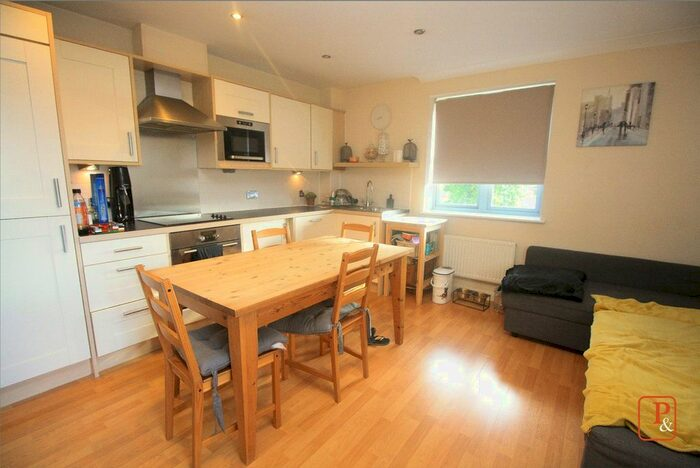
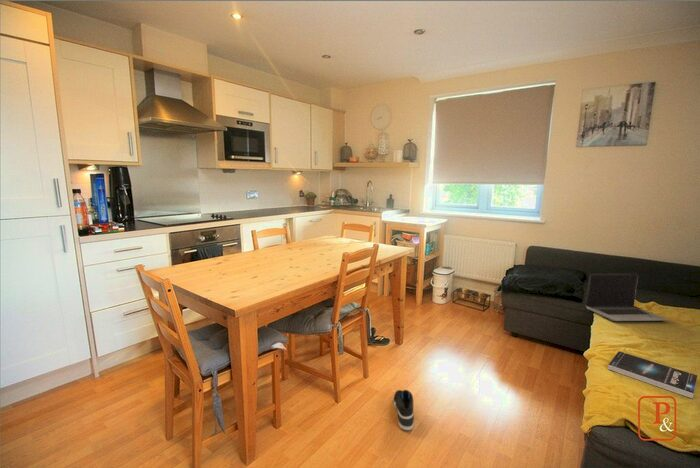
+ sneaker (405, 399)
+ book (651, 372)
+ laptop computer (626, 297)
